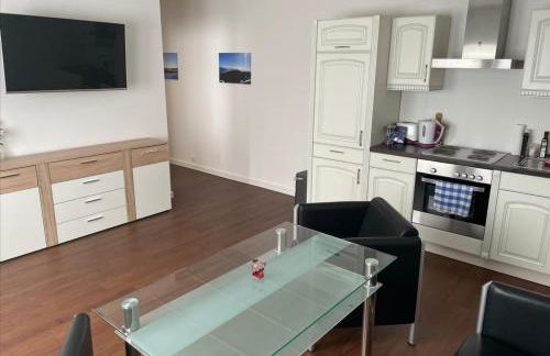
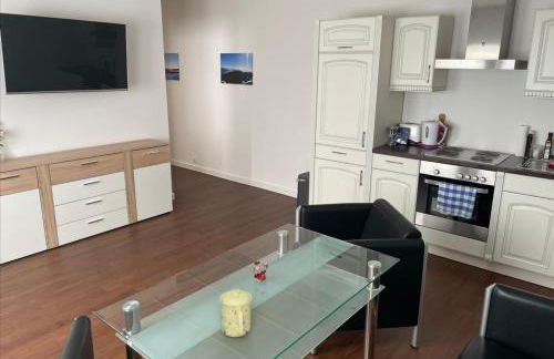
+ mug (236, 312)
